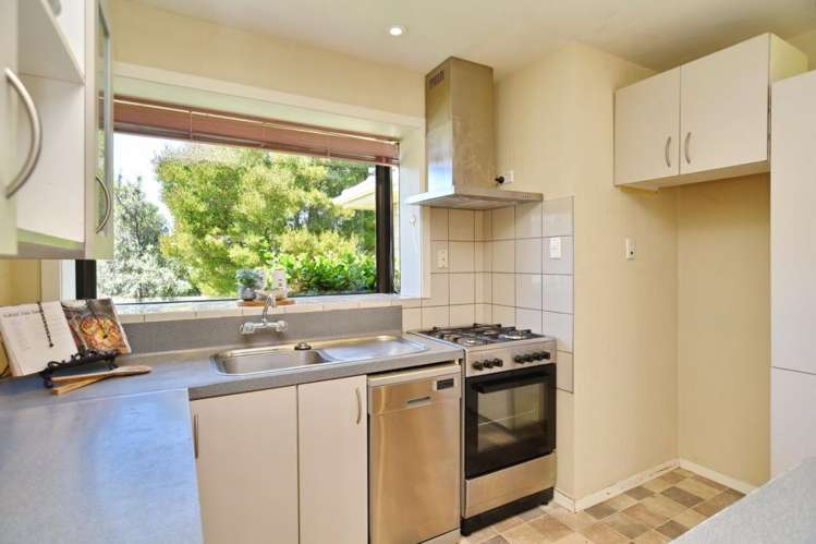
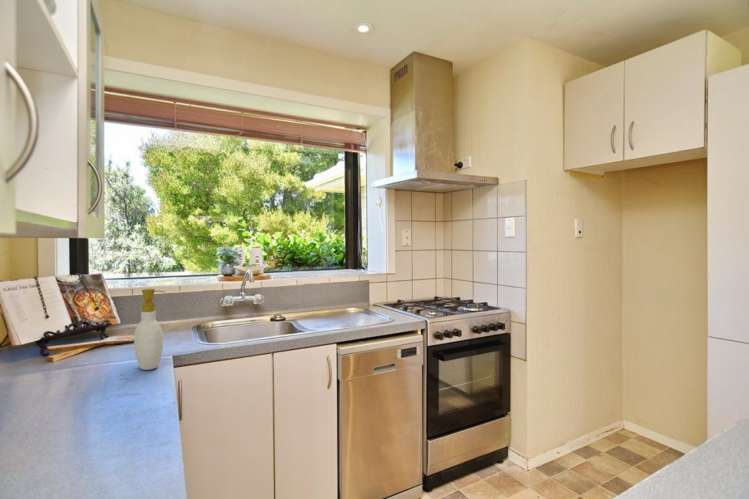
+ soap bottle (150, 327)
